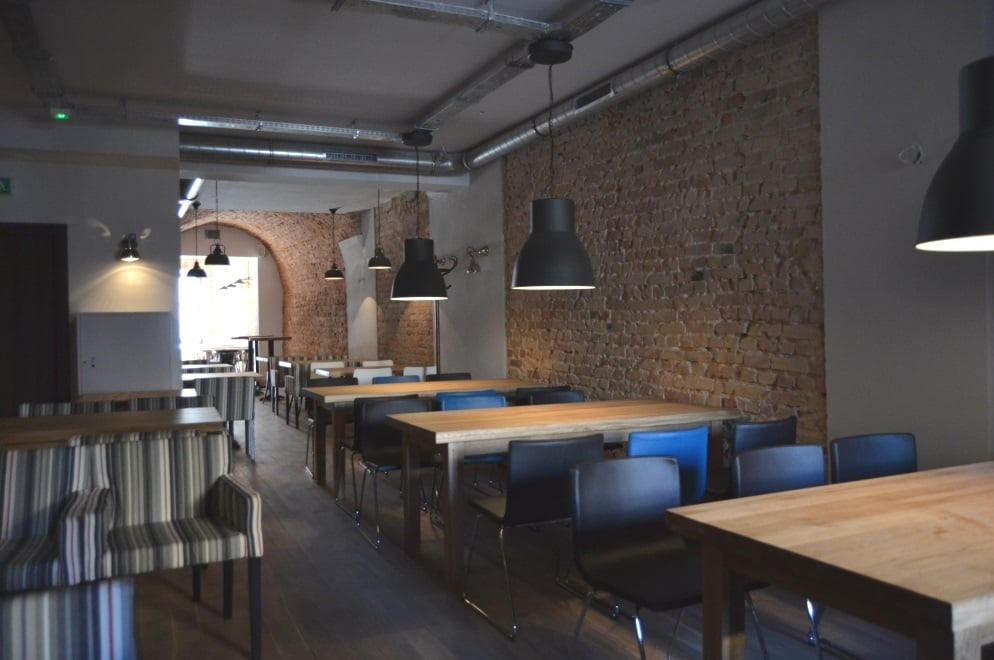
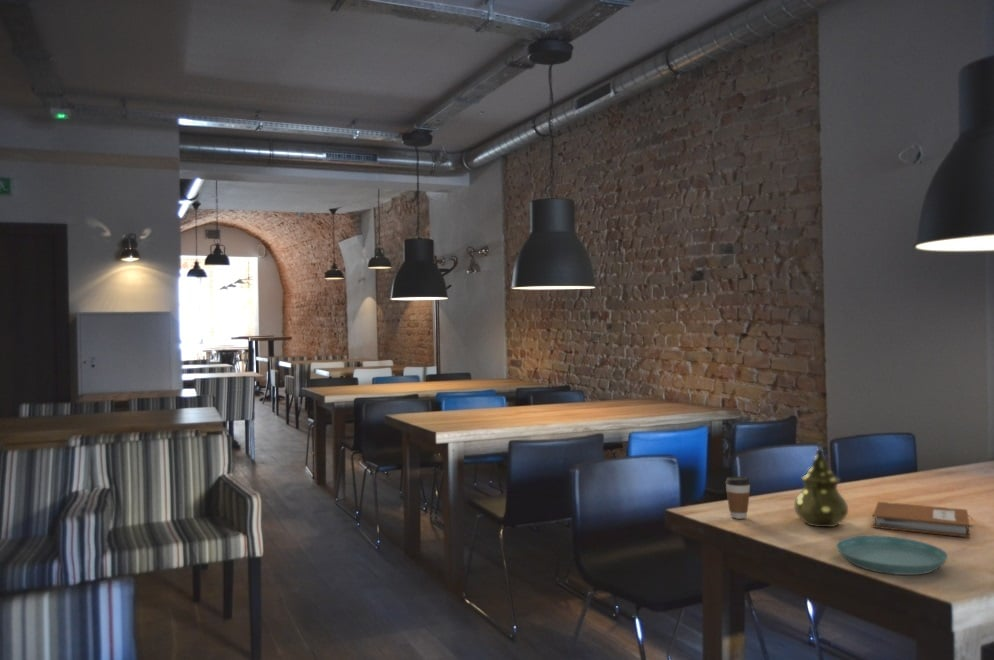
+ coffee cup (738, 497)
+ teapot (820, 482)
+ notebook (923, 518)
+ saucer (890, 555)
